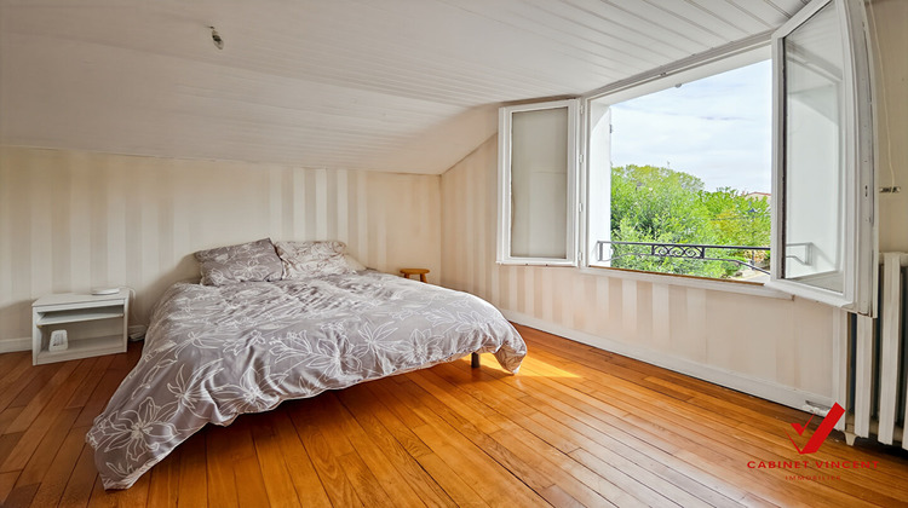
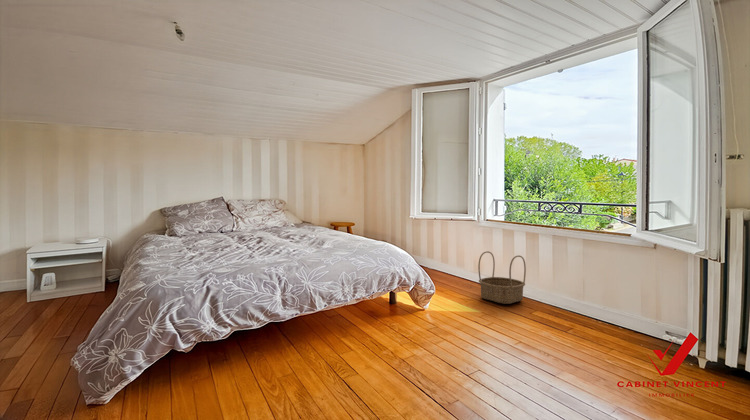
+ basket (501, 277)
